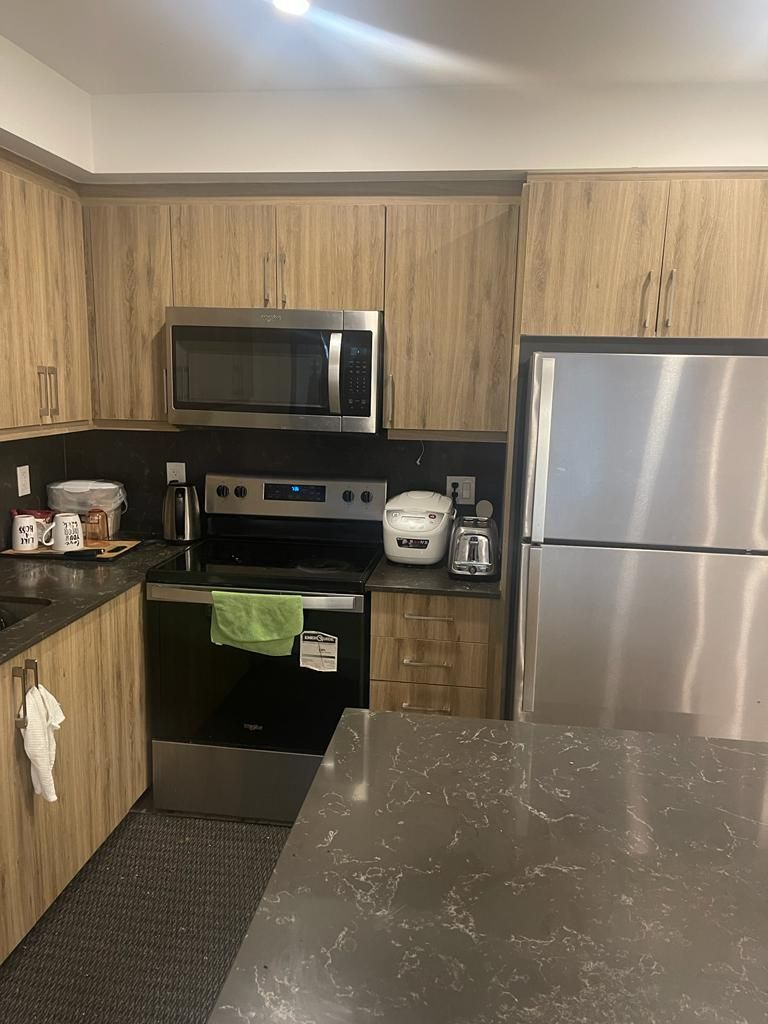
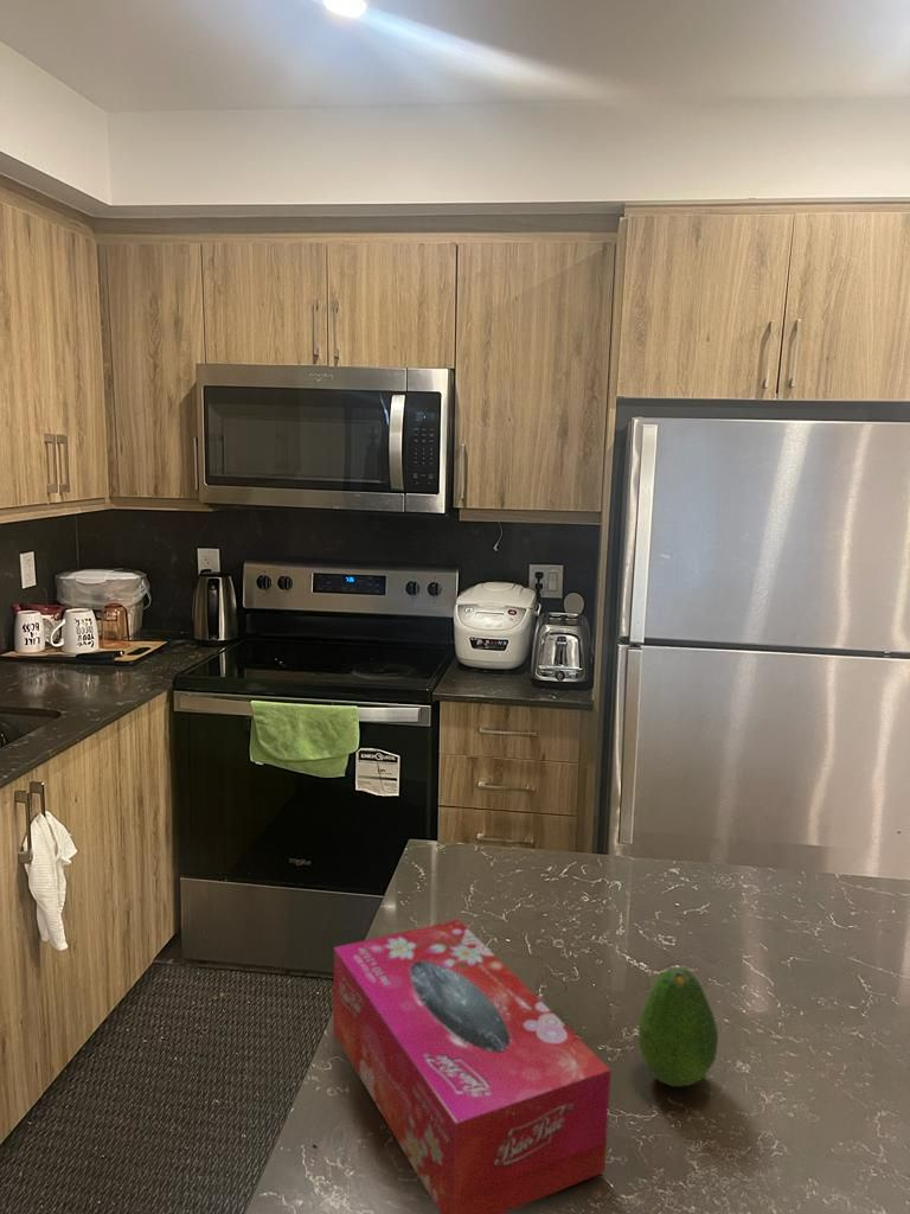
+ fruit (678, 1025)
+ tissue box (455, 1048)
